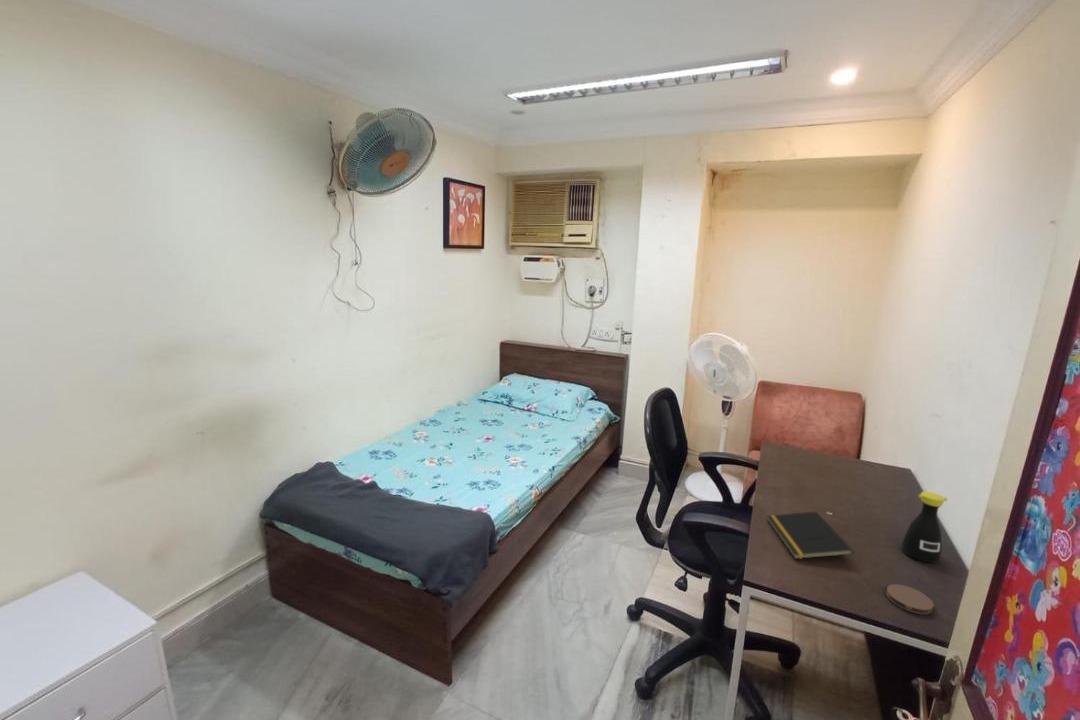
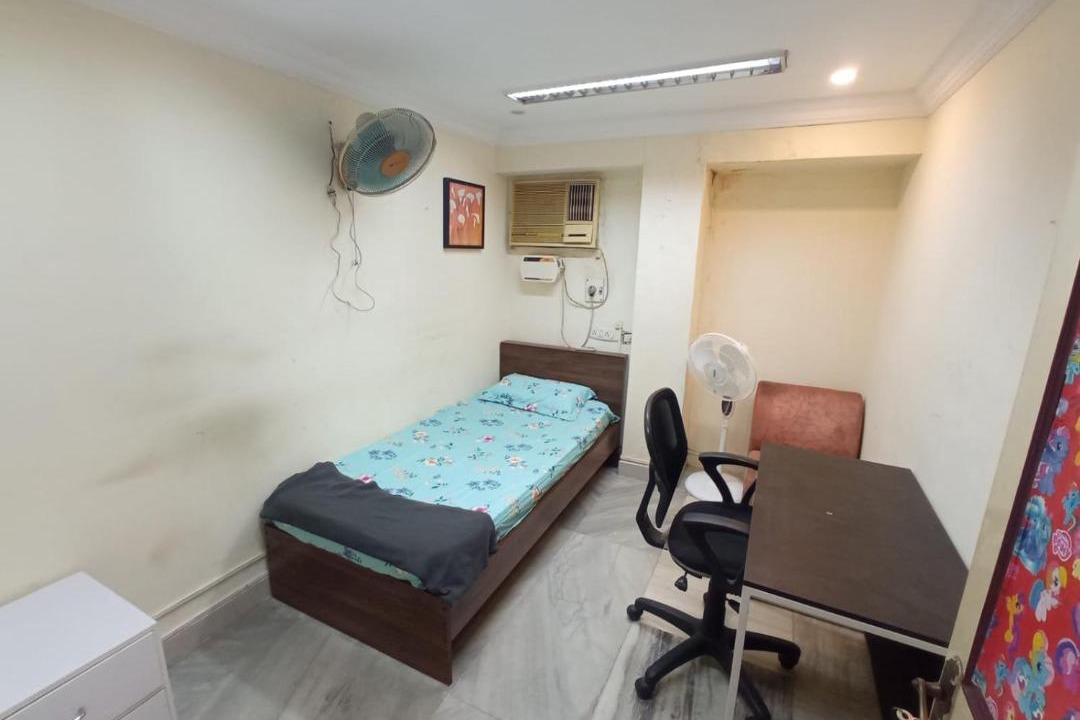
- bottle (926, 525)
- coaster (909, 598)
- notepad (806, 533)
